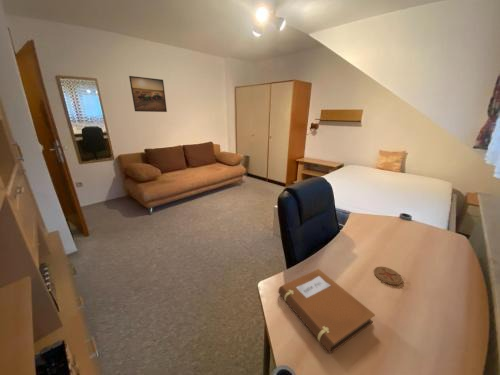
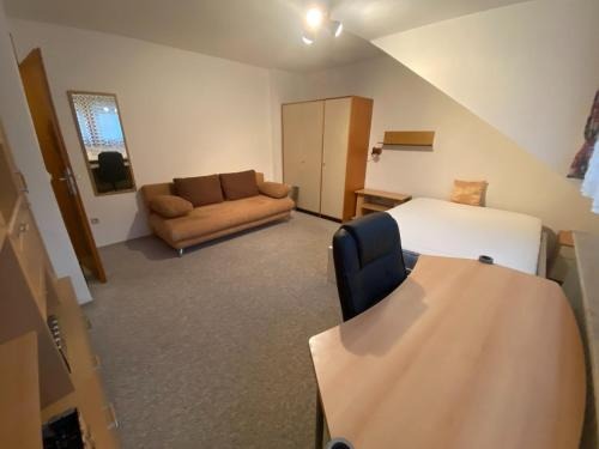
- coaster (387, 275)
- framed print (149, 95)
- notebook (321, 302)
